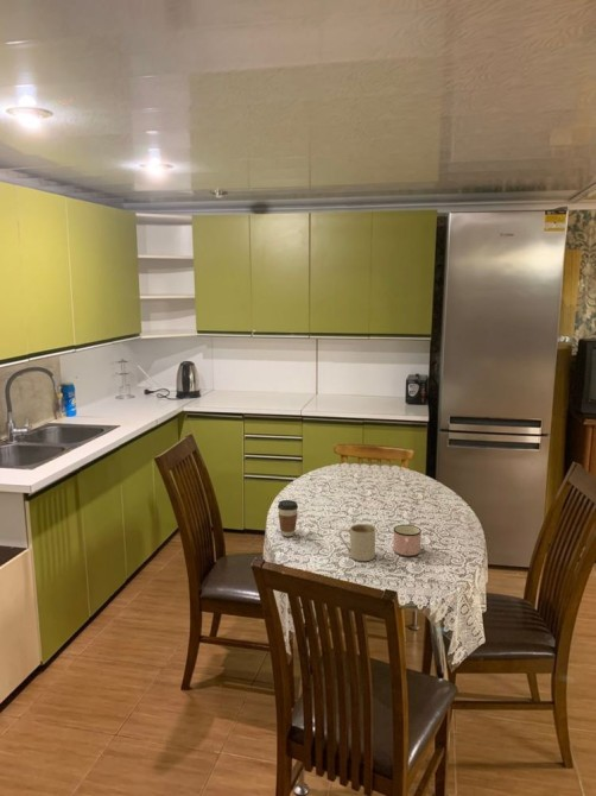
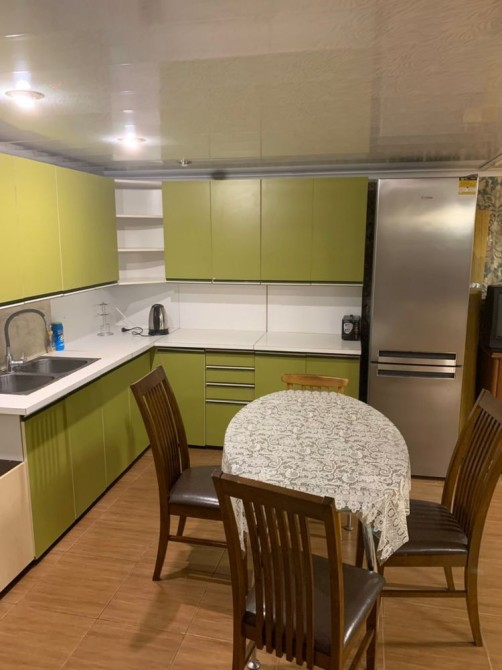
- coffee cup (287, 518)
- mug (406, 542)
- mug (356, 542)
